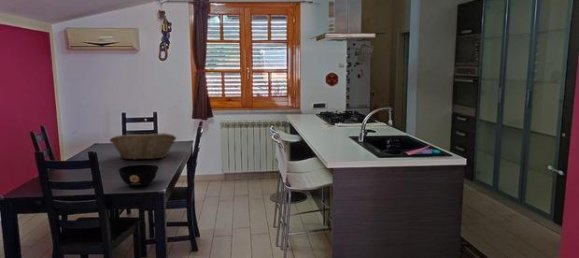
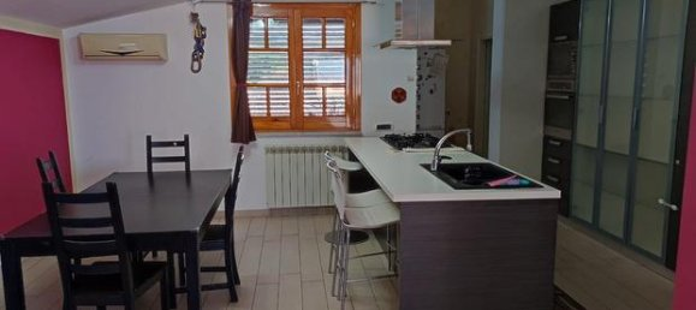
- bowl (139, 176)
- fruit basket (143, 144)
